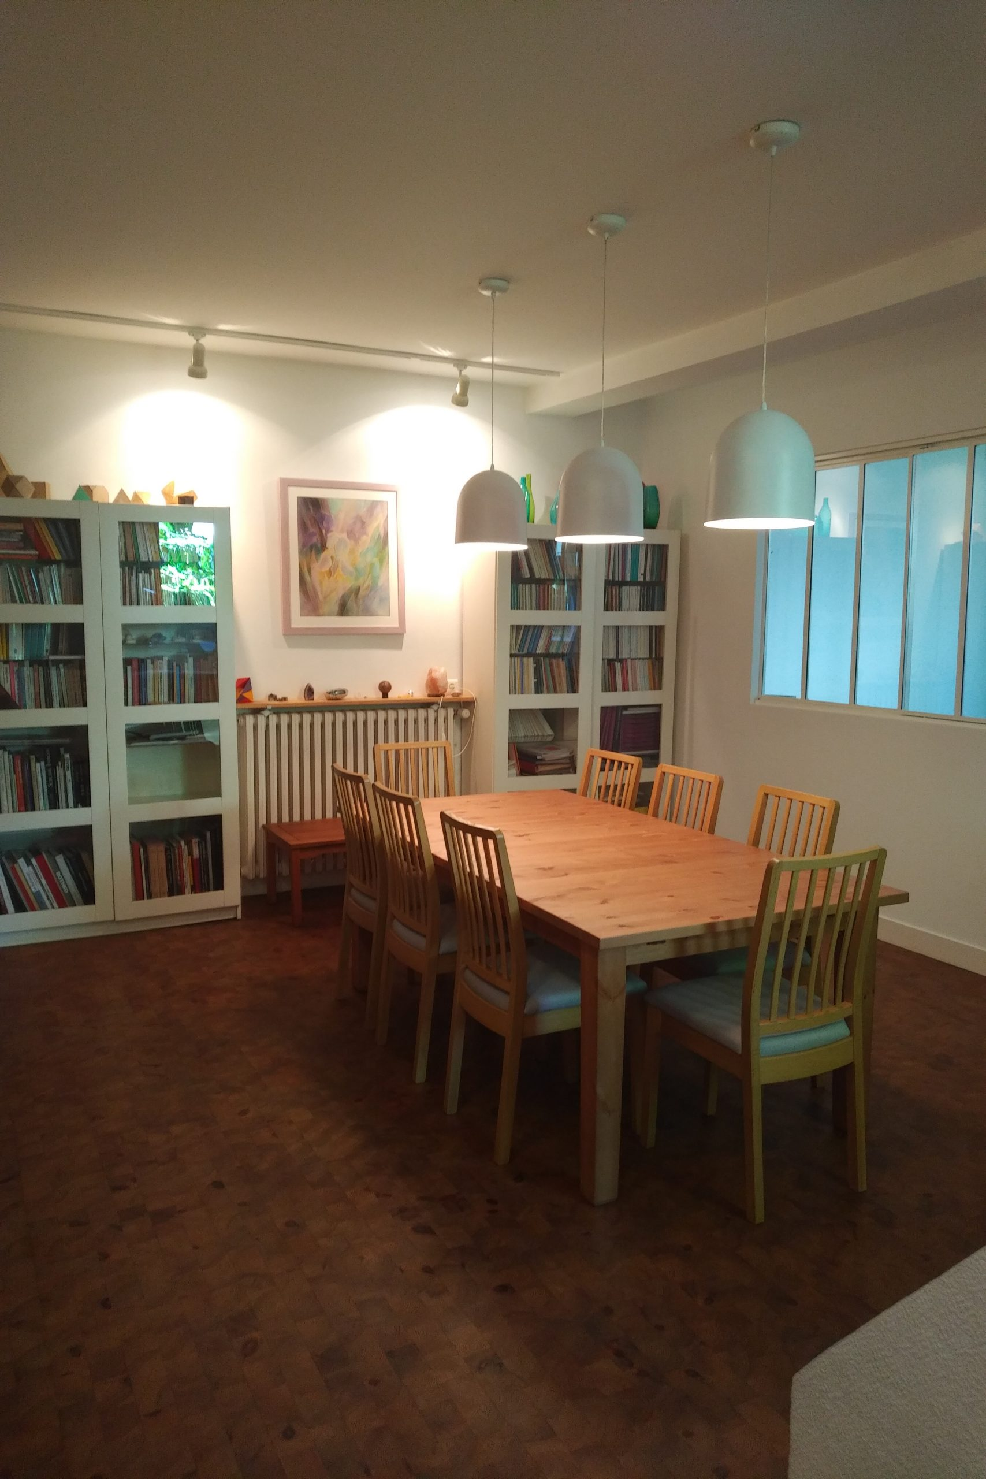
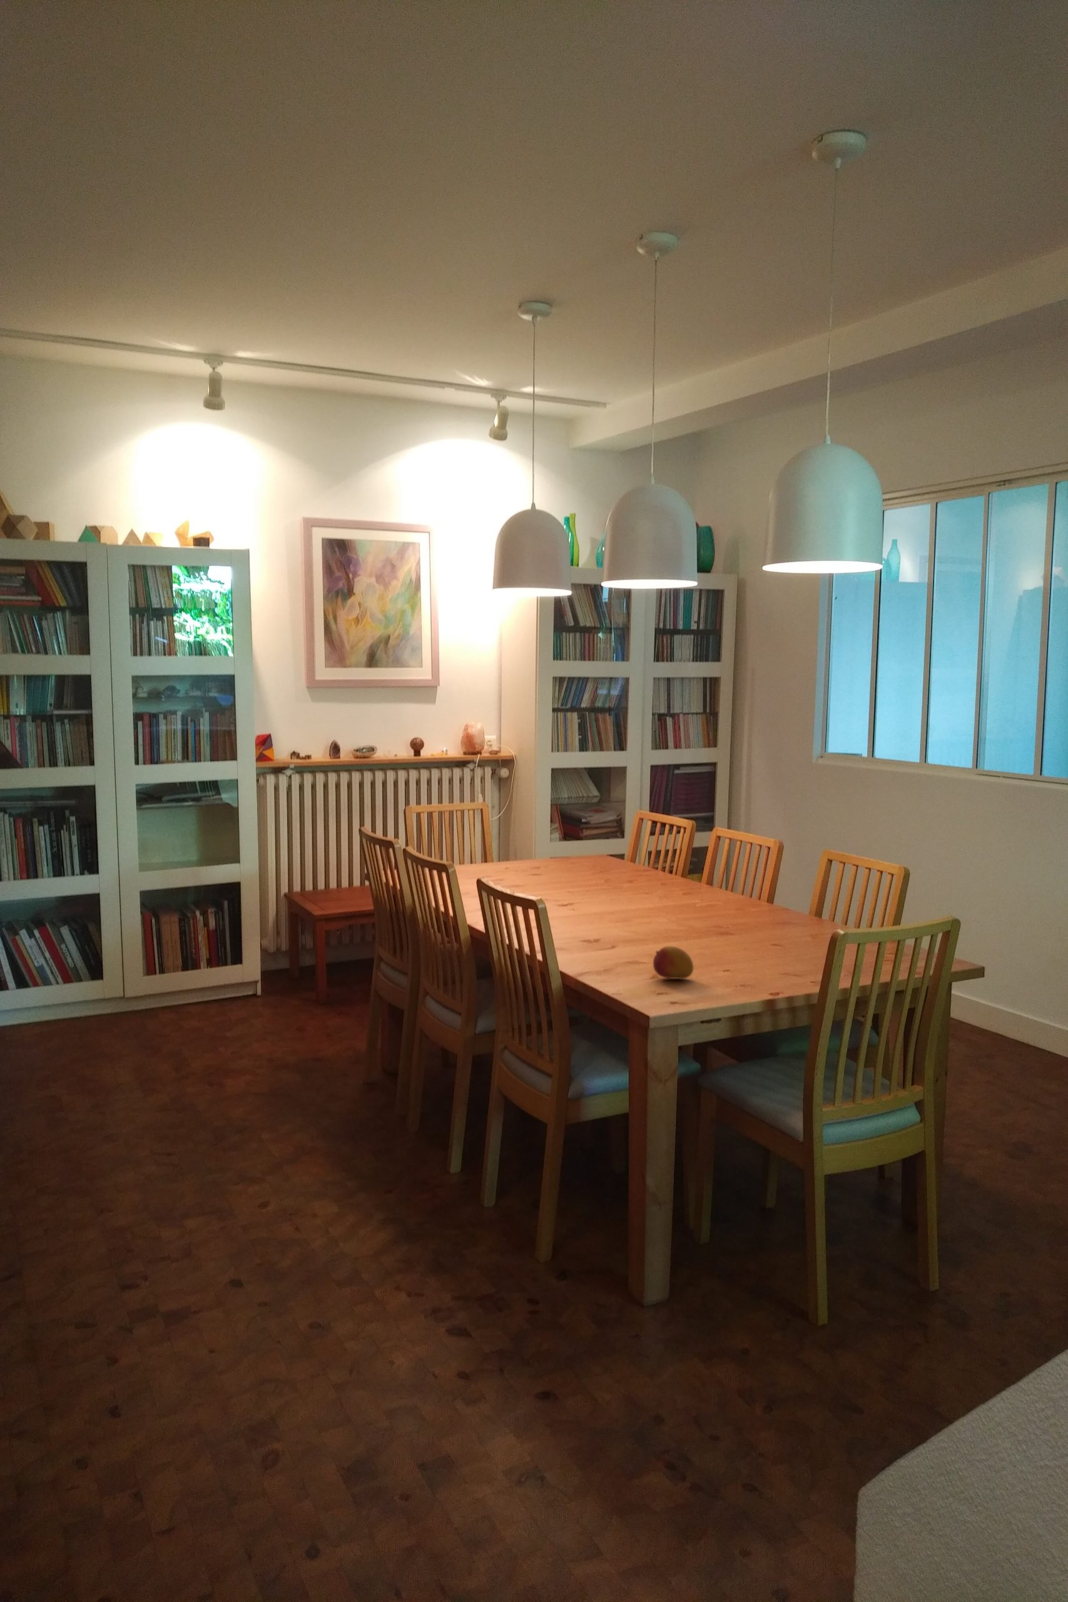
+ fruit (673, 962)
